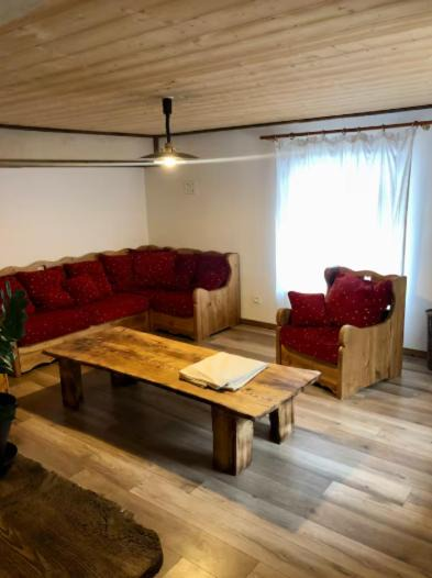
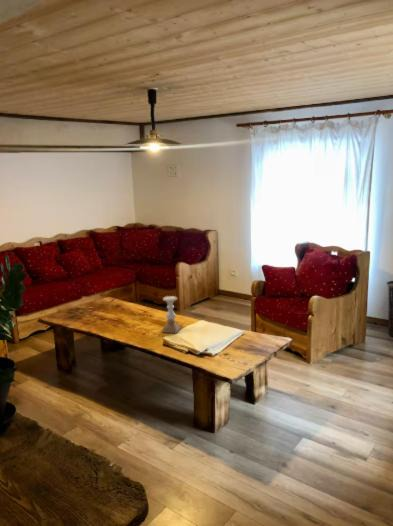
+ candle holder (170, 314)
